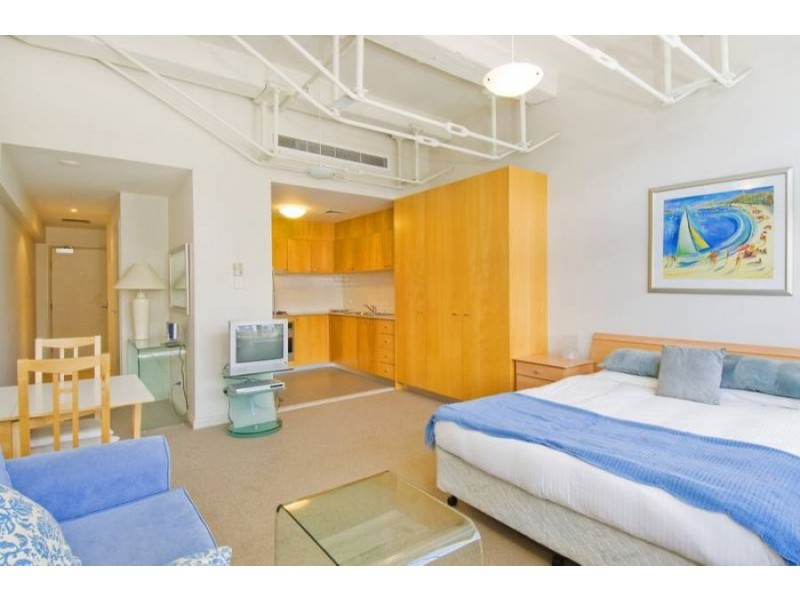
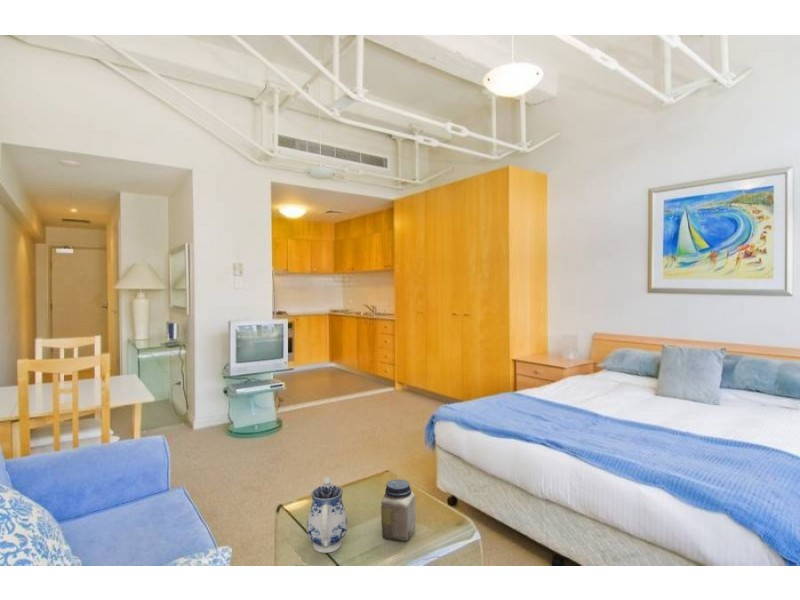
+ teapot (327, 511)
+ jar (398, 508)
